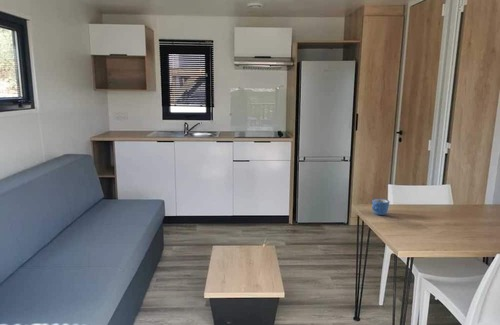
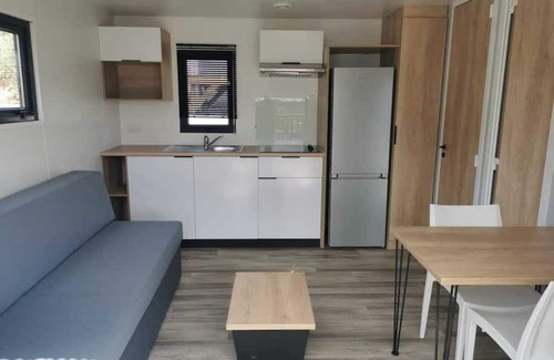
- mug (379, 207)
